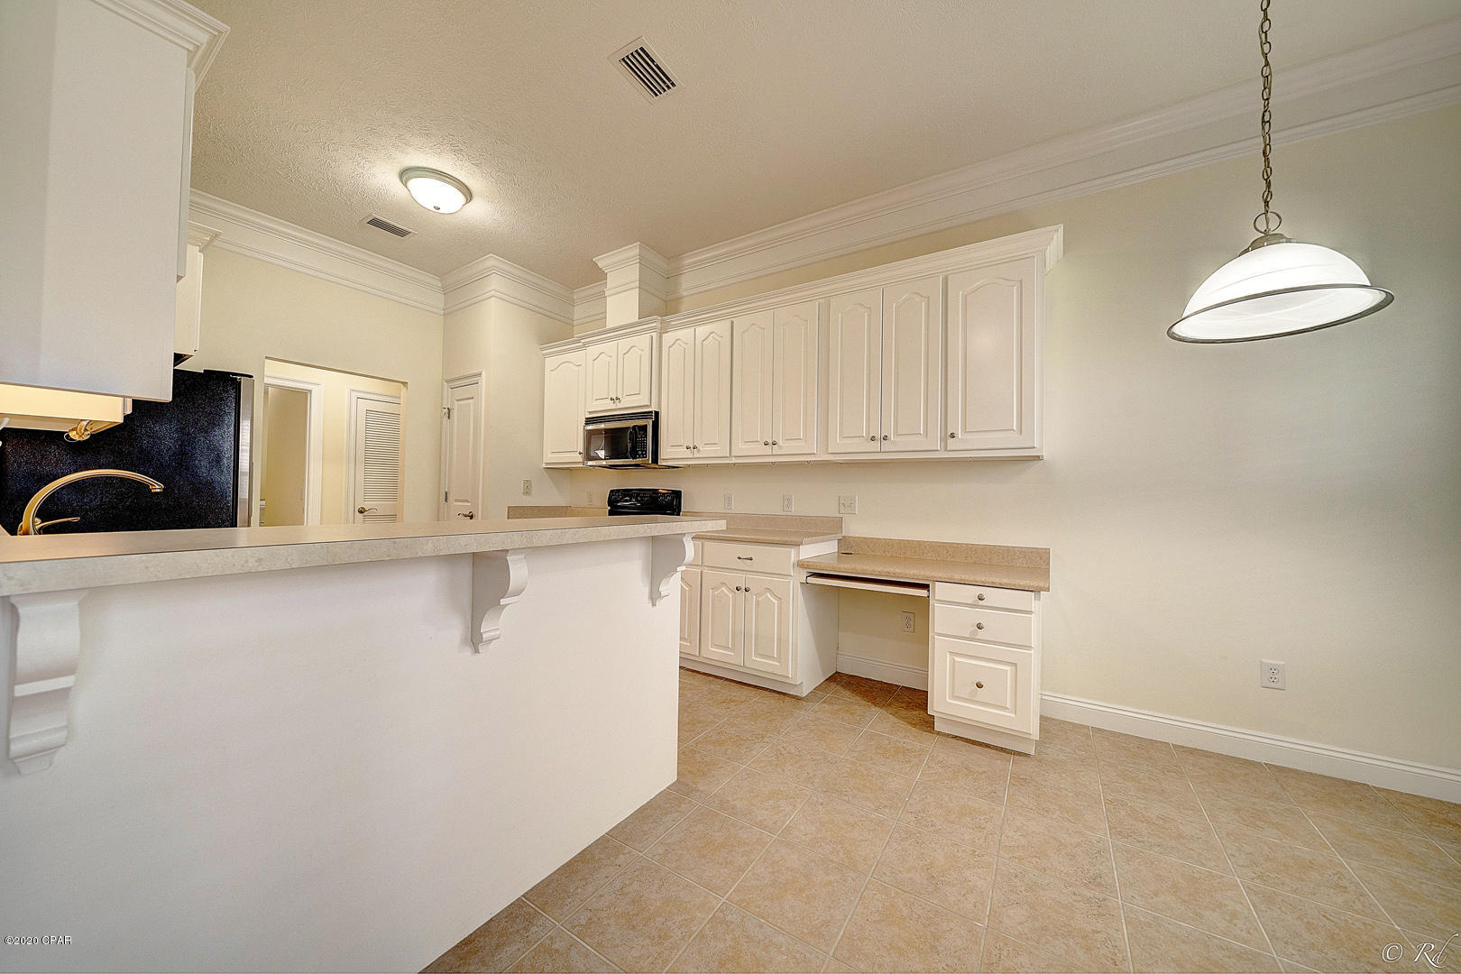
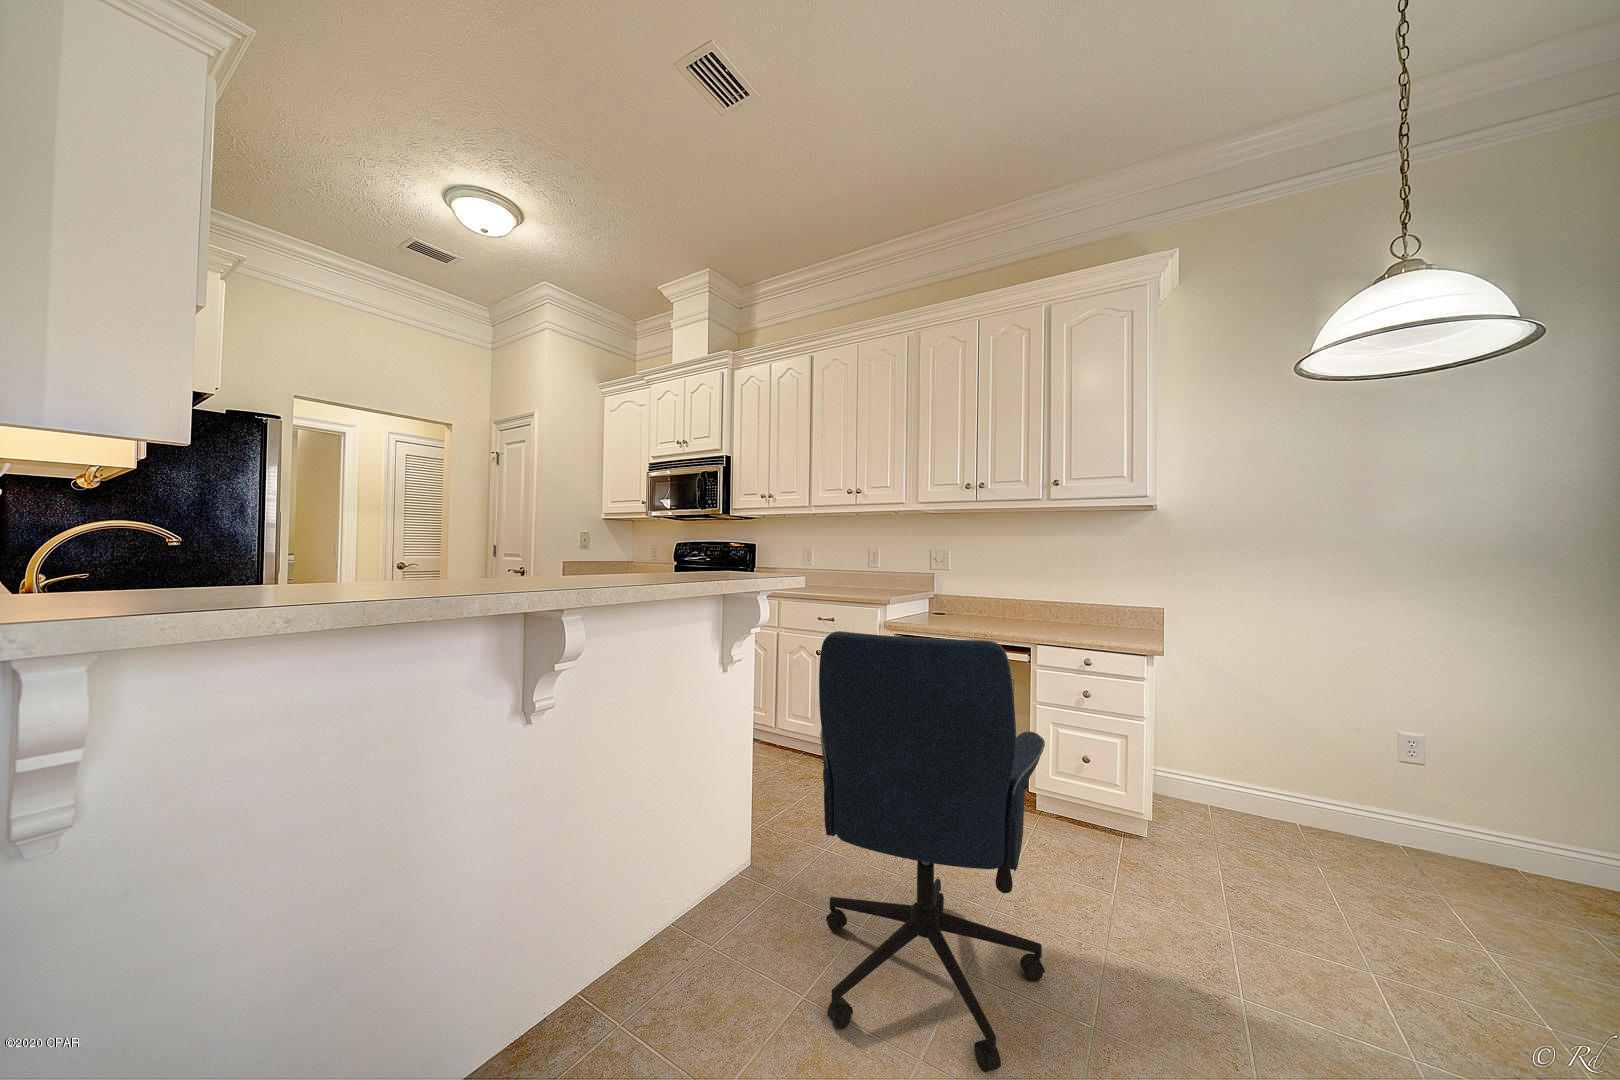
+ office chair (925, 798)
